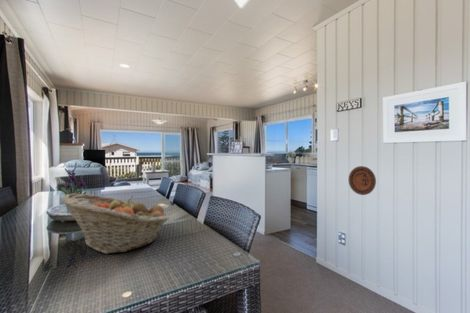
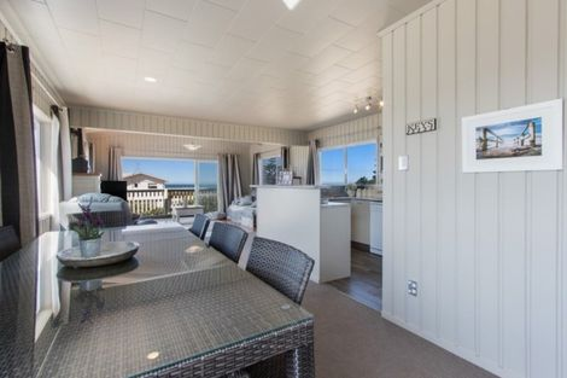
- decorative plate (361, 180)
- fruit basket (117, 215)
